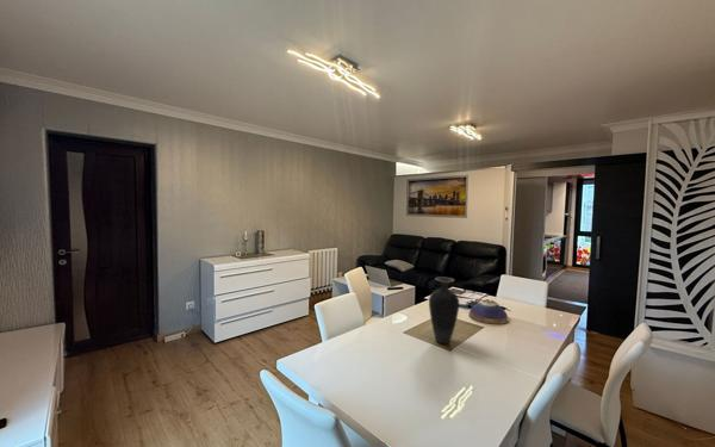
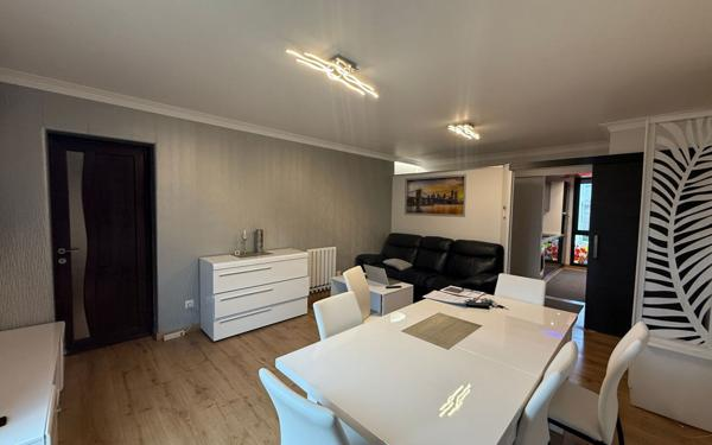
- decorative bowl (487, 310)
- vase (443, 310)
